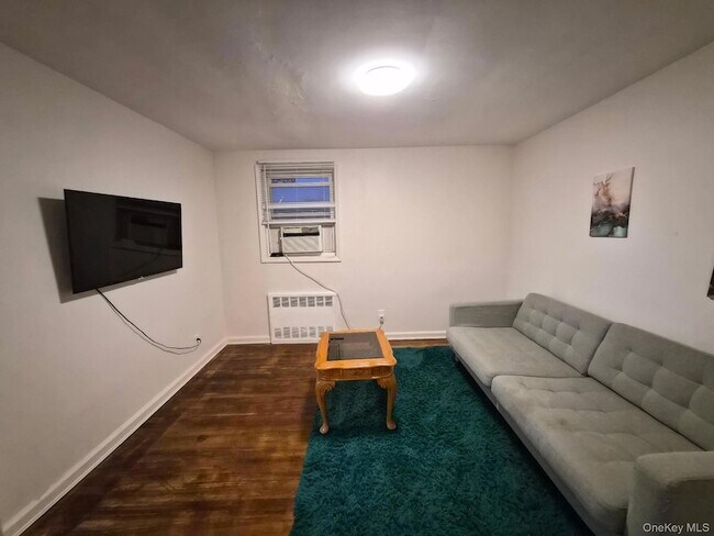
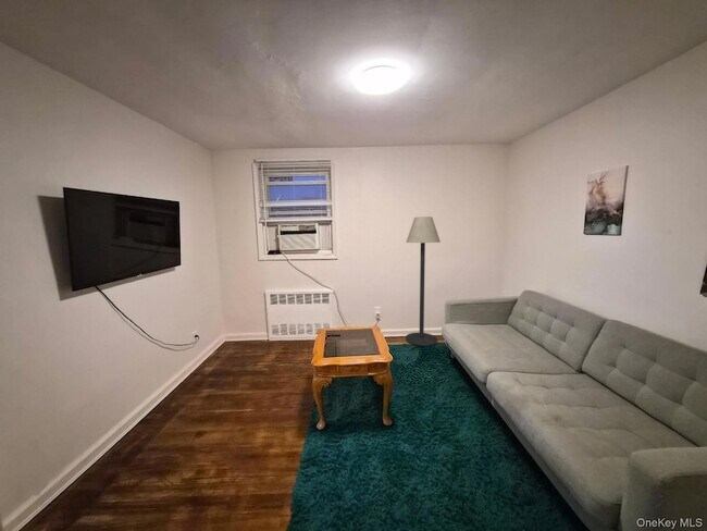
+ floor lamp (422, 280)
